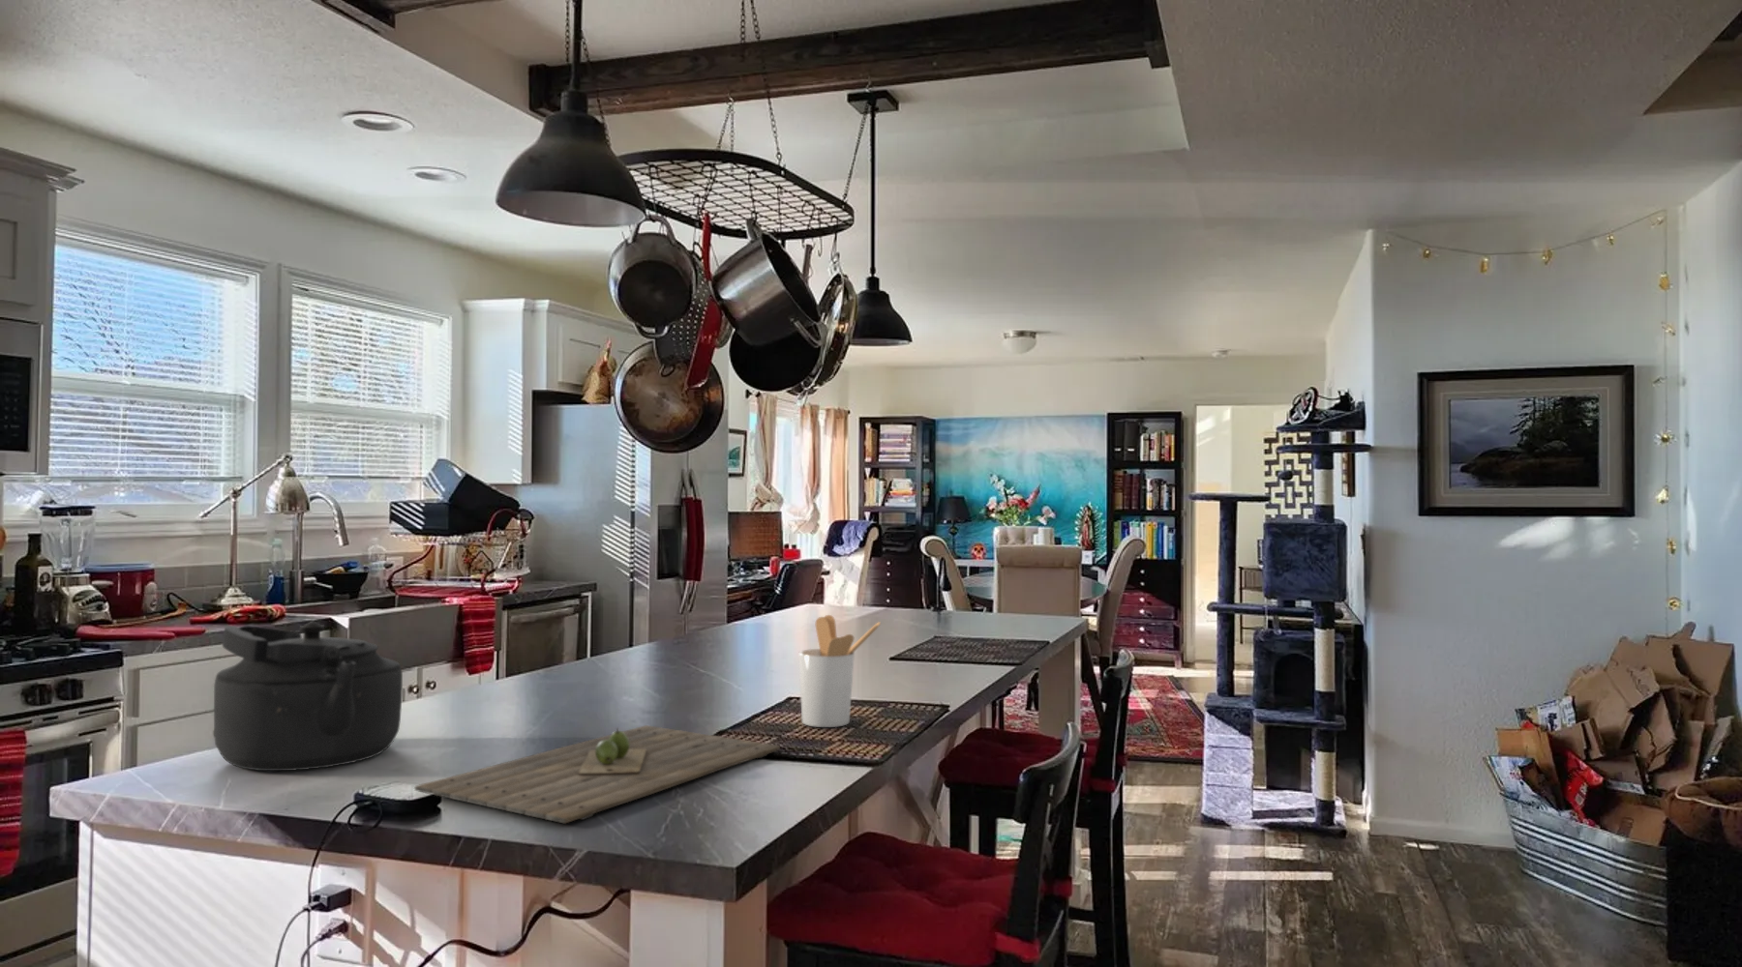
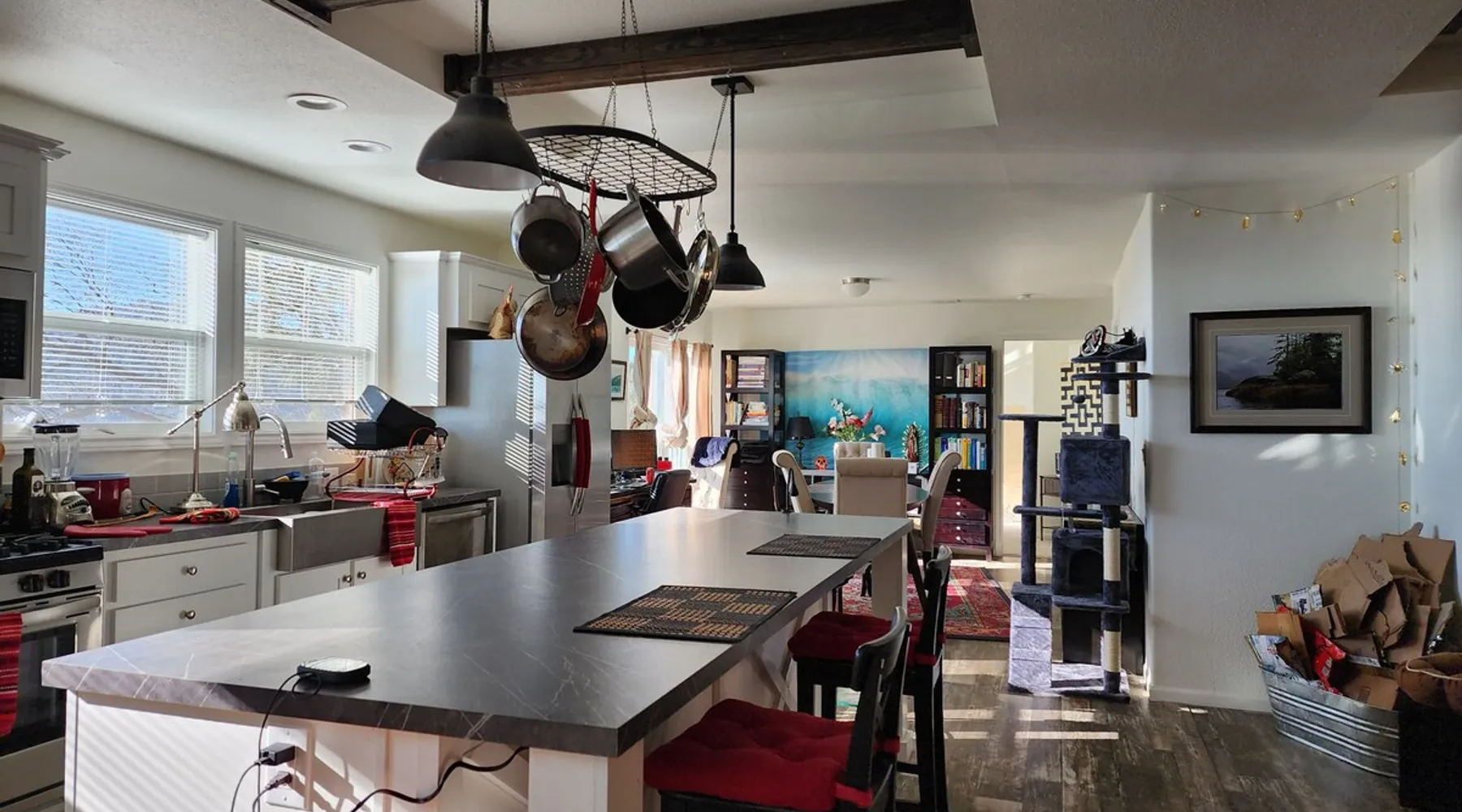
- cutting board (611, 750)
- kettle (309, 690)
- utensil holder (841, 670)
